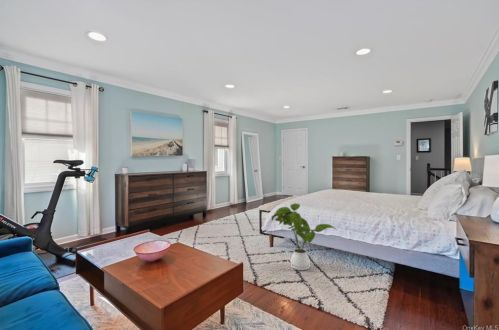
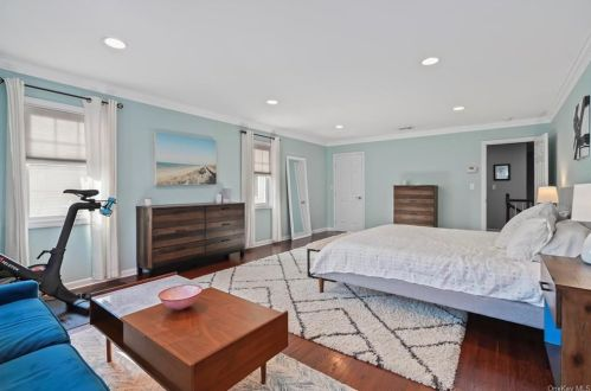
- house plant (300, 236)
